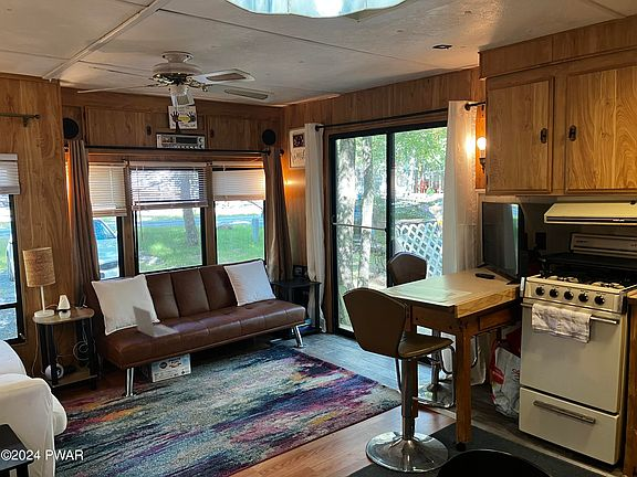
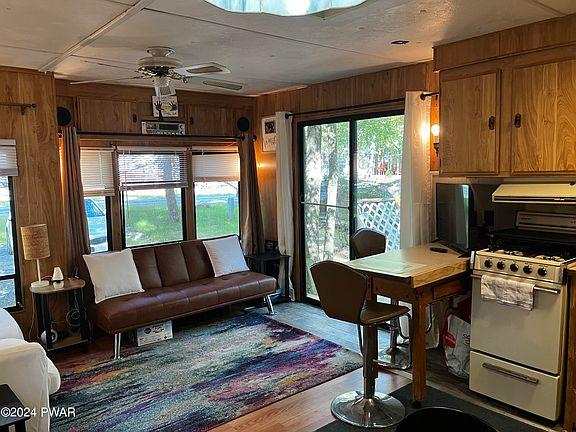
- laptop (150, 318)
